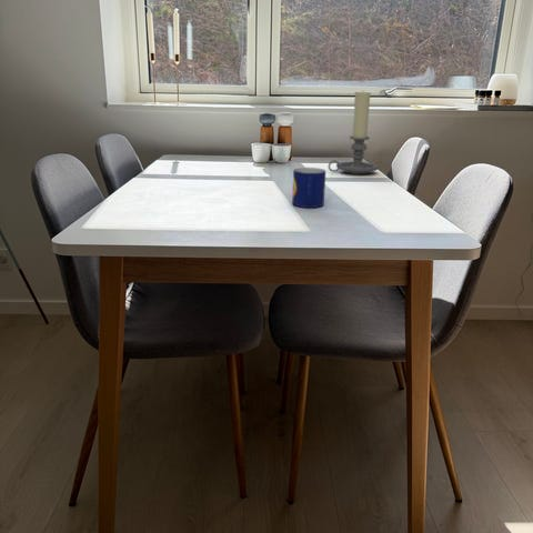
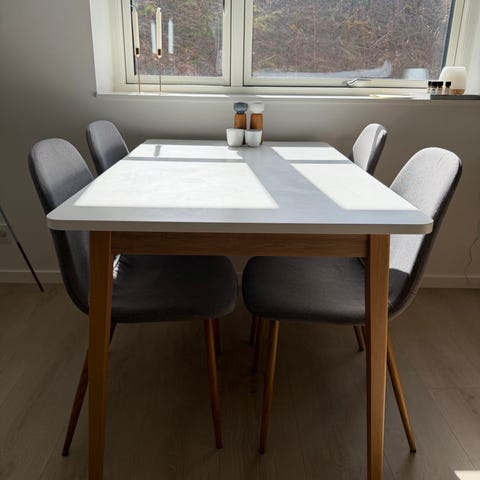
- mug (309, 188)
- candle holder (355, 132)
